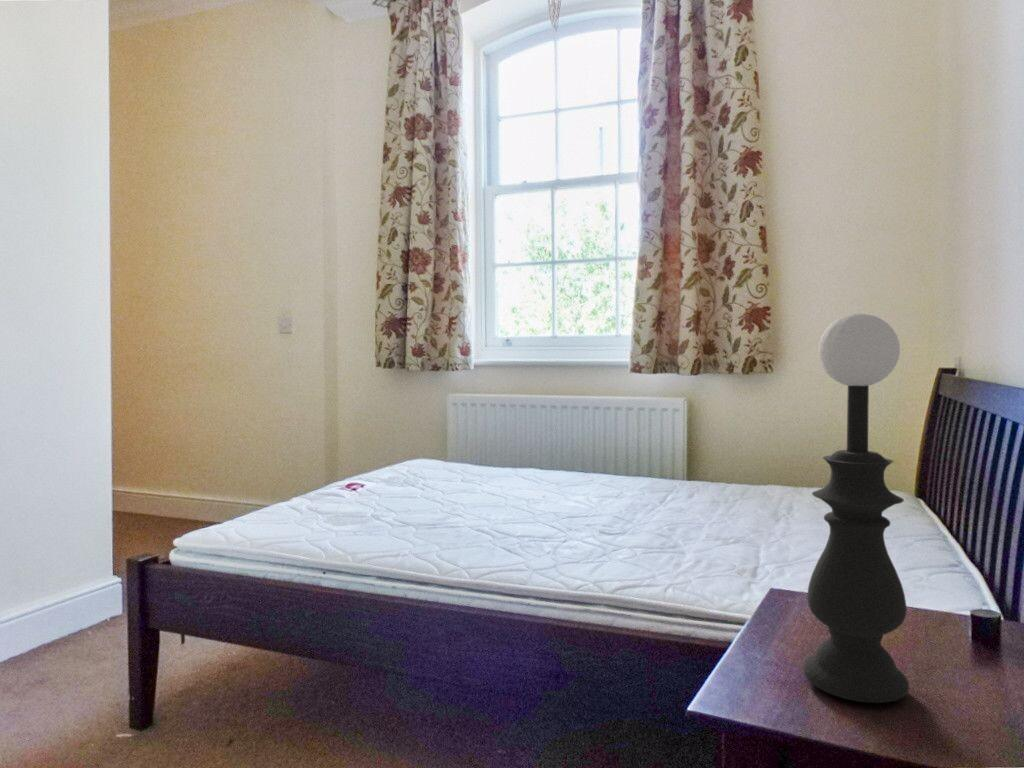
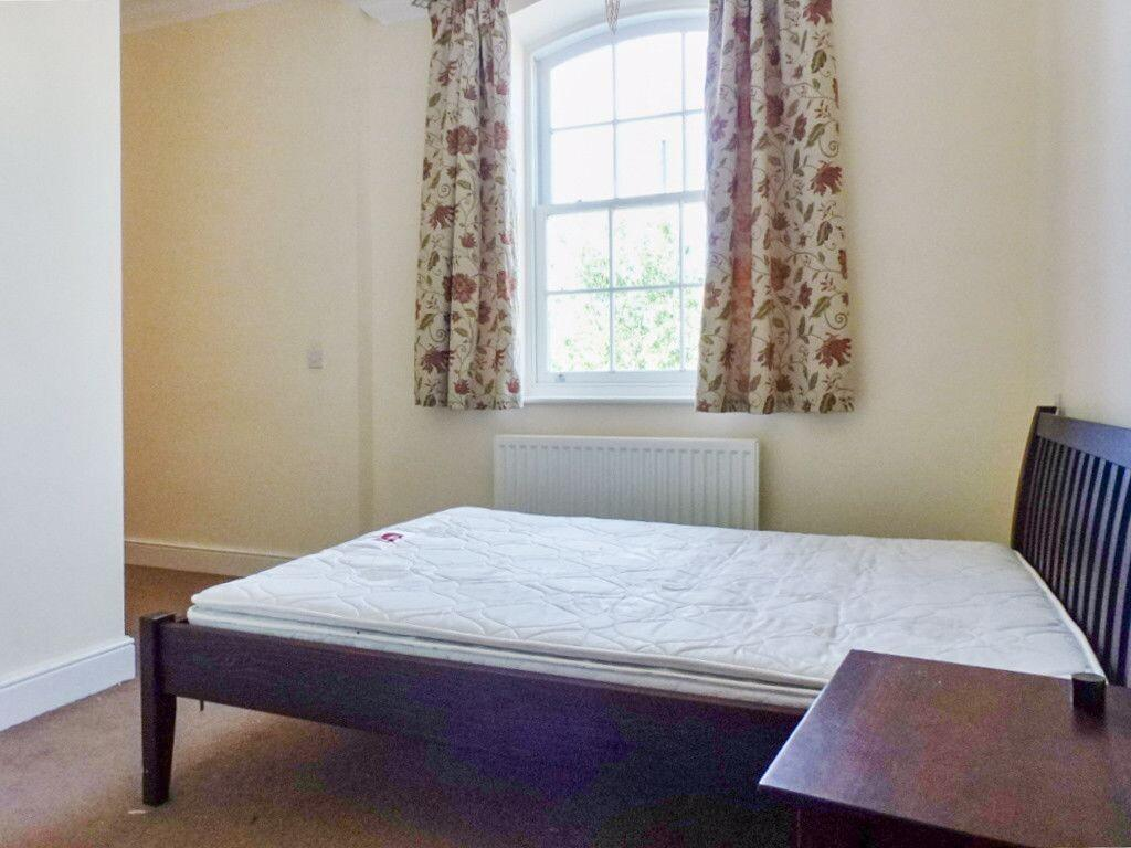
- table lamp (856, 501)
